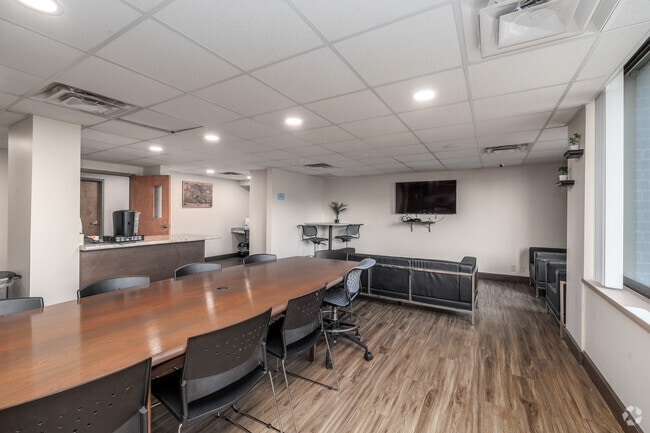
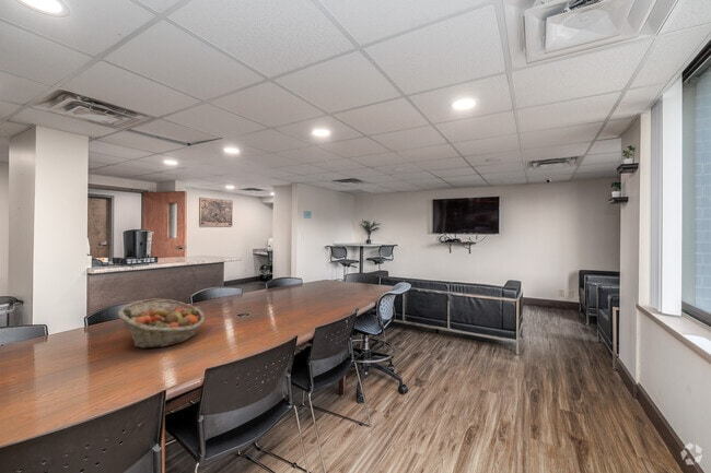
+ fruit basket (164, 320)
